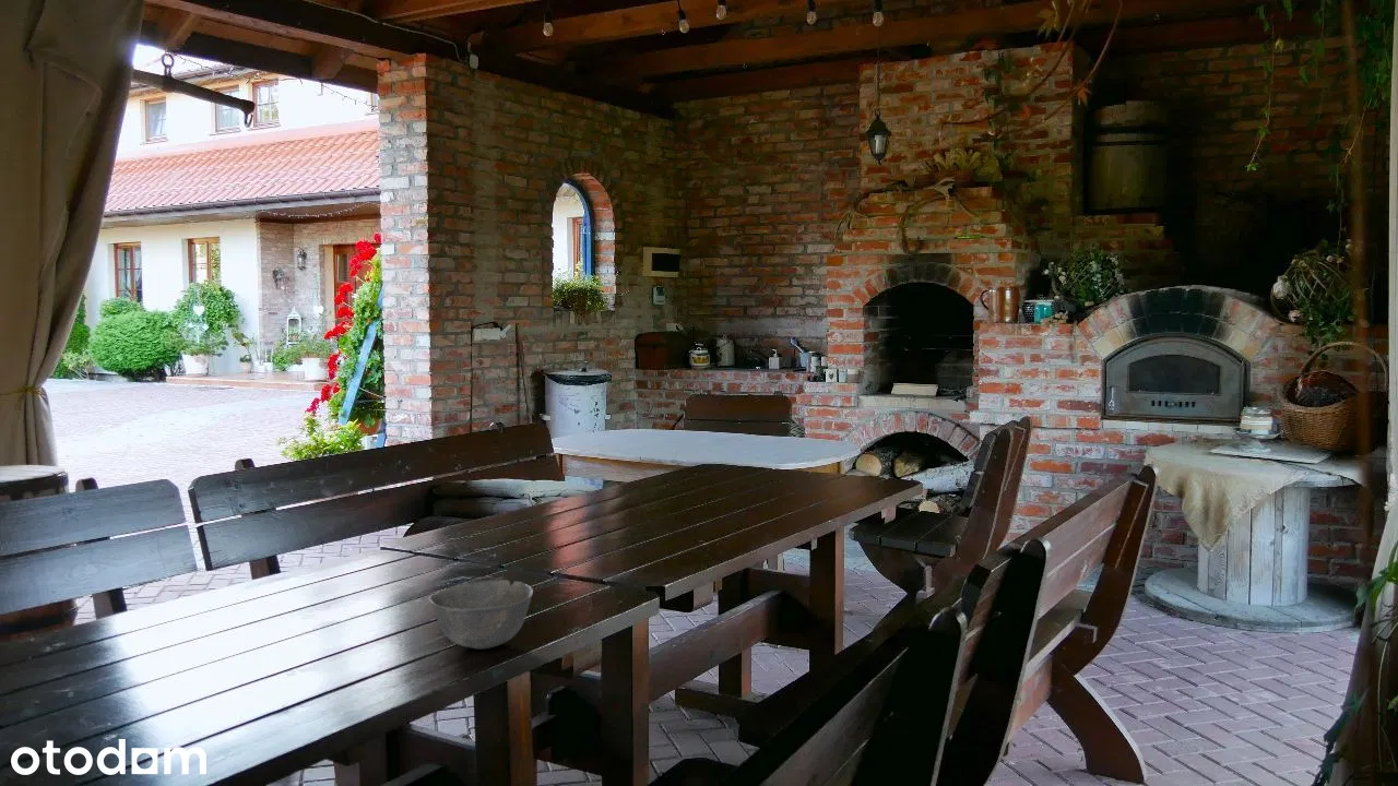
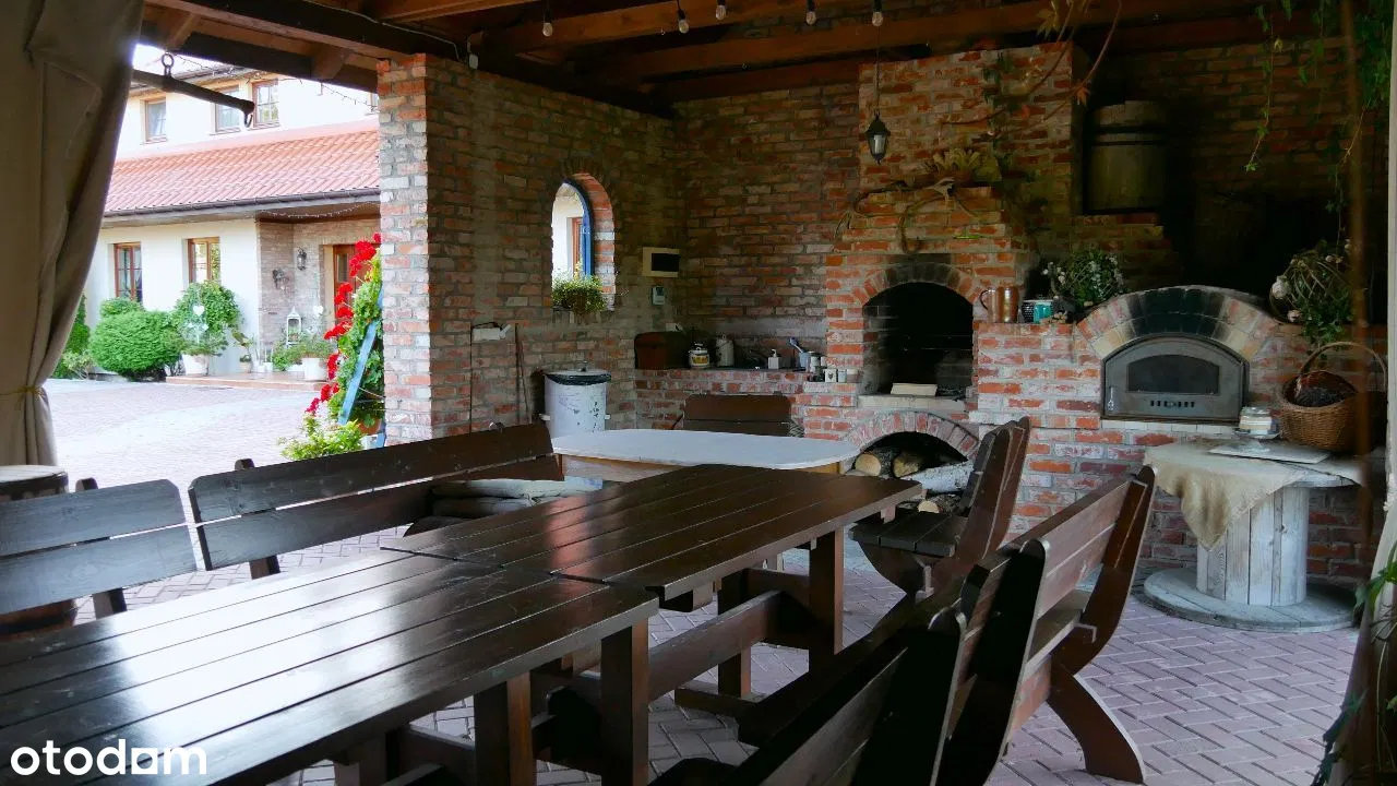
- bowl (482, 618)
